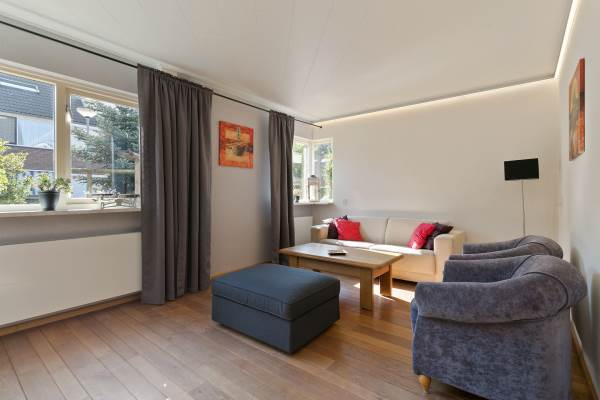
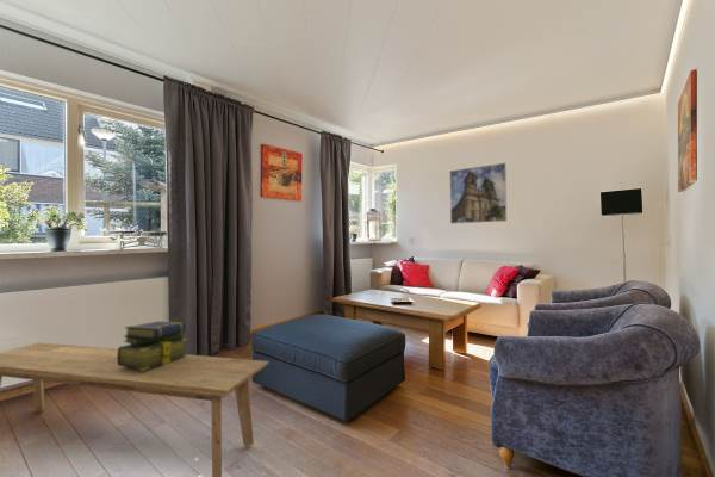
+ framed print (477, 194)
+ stack of books (154, 341)
+ bench (114, 389)
